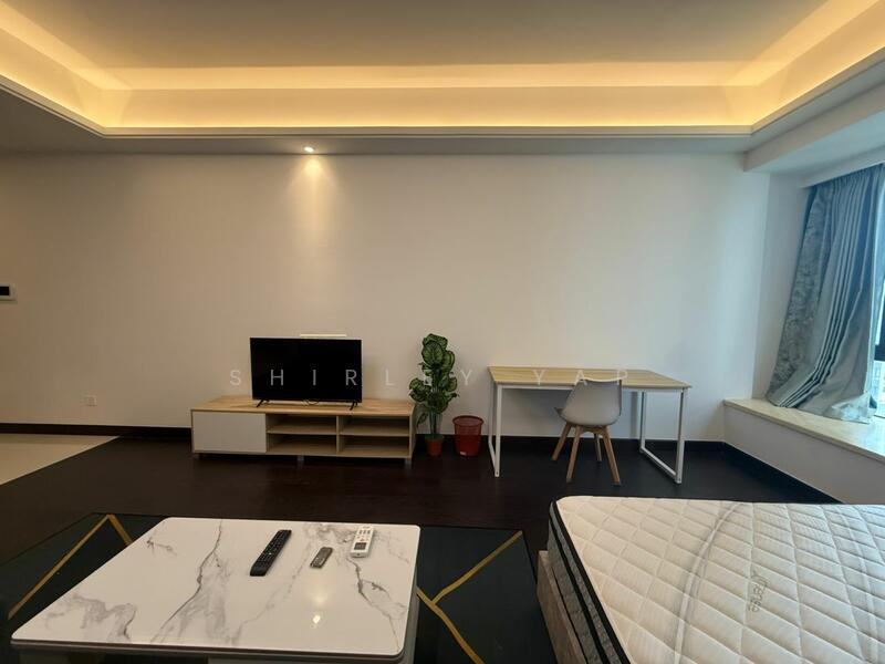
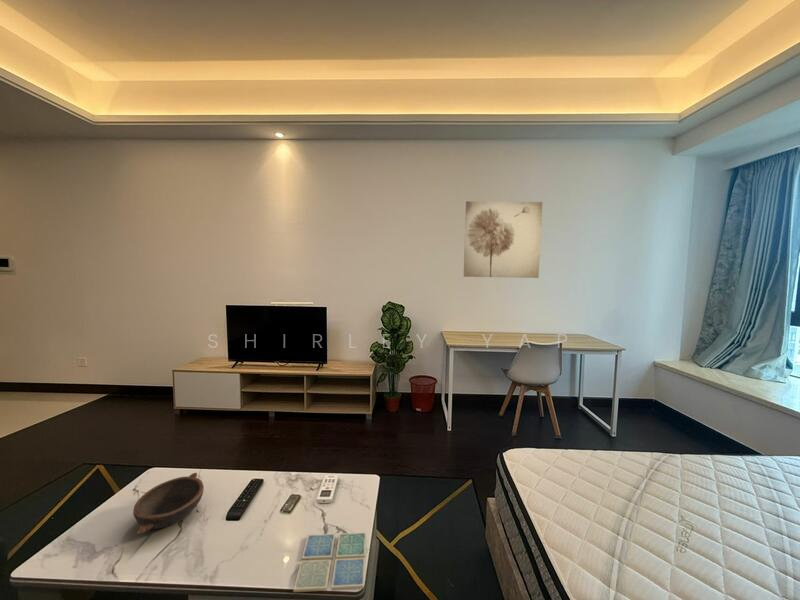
+ wall art (502, 239)
+ drink coaster (335, 559)
+ bowl (171, 504)
